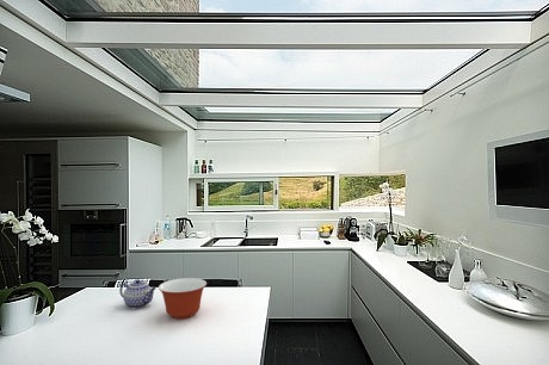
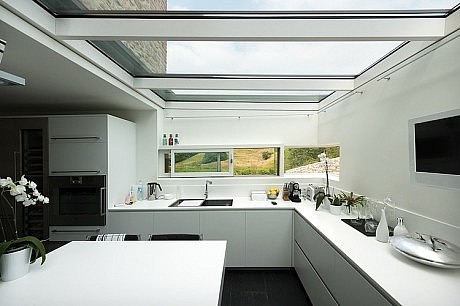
- mixing bowl (183, 299)
- teapot (137, 292)
